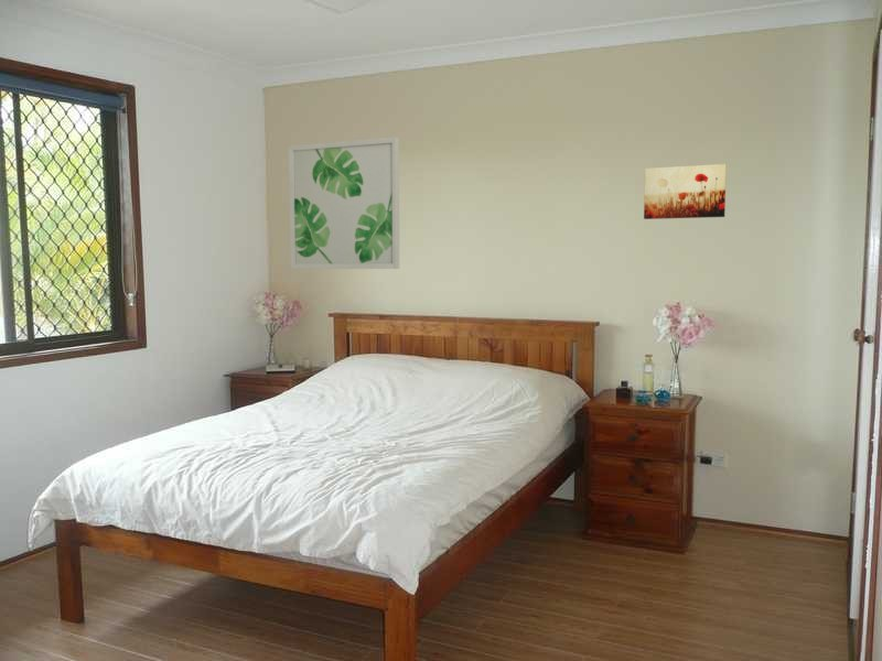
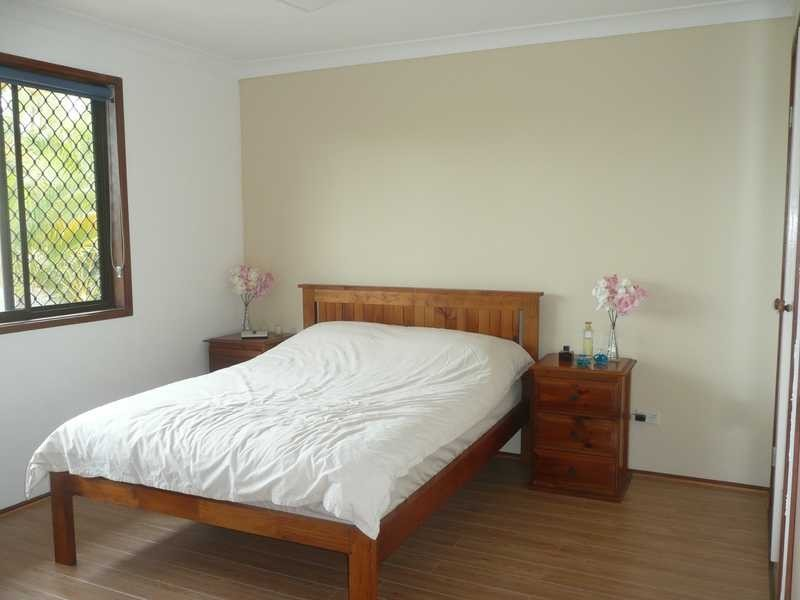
- wall art (684, 192)
- wall art (342, 205)
